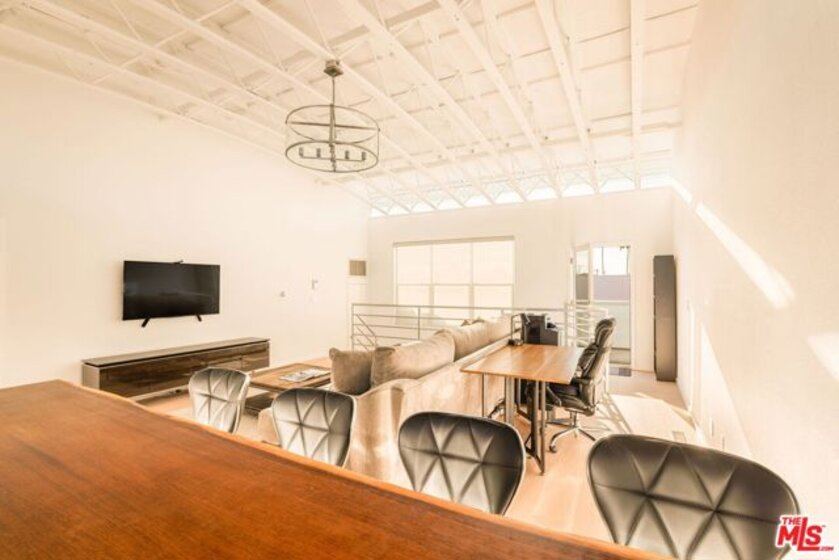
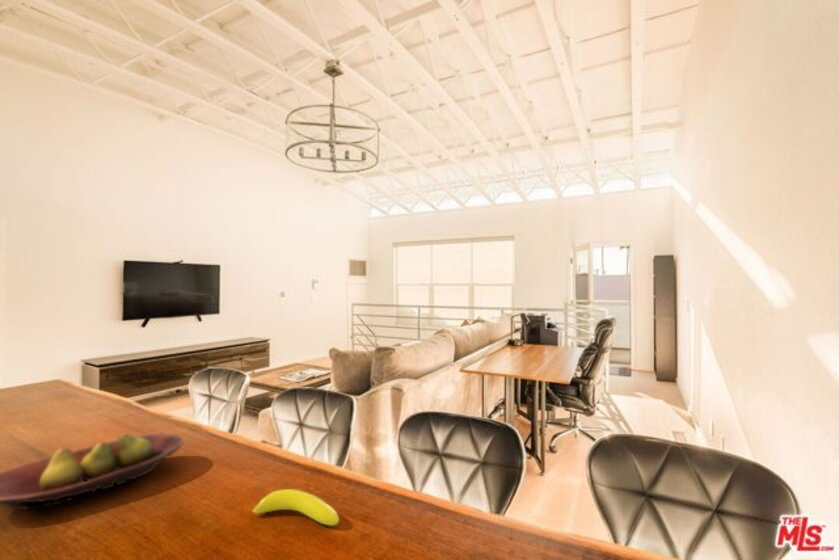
+ fruit bowl (93, 462)
+ banana (297, 509)
